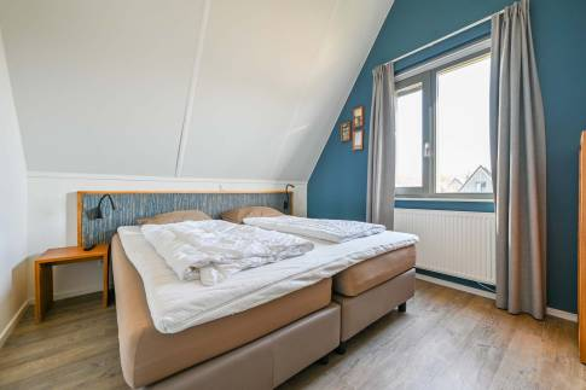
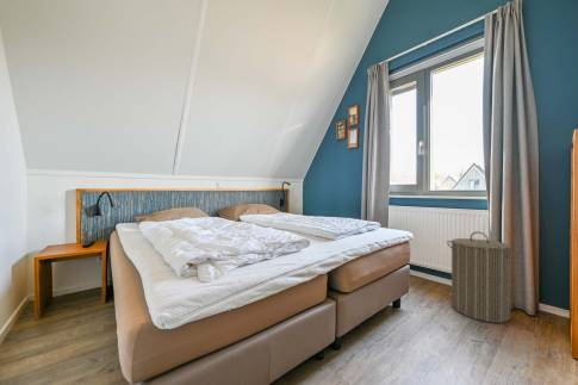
+ laundry hamper (479, 271)
